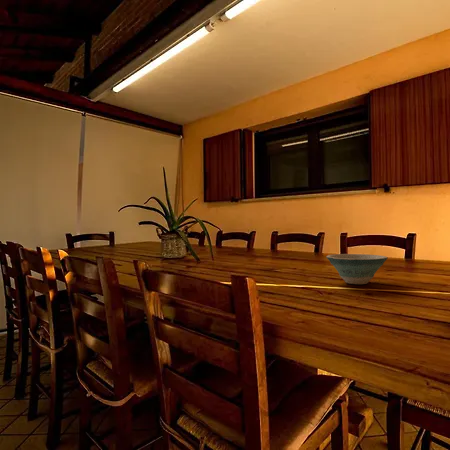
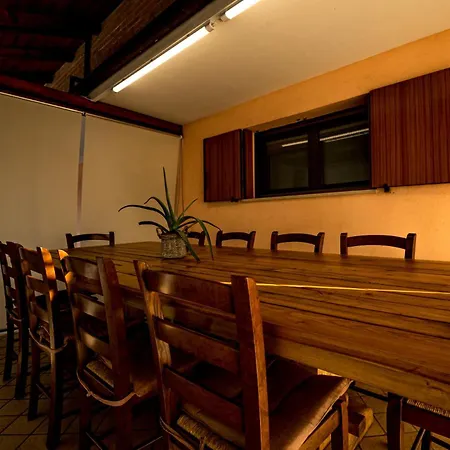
- bowl (356, 269)
